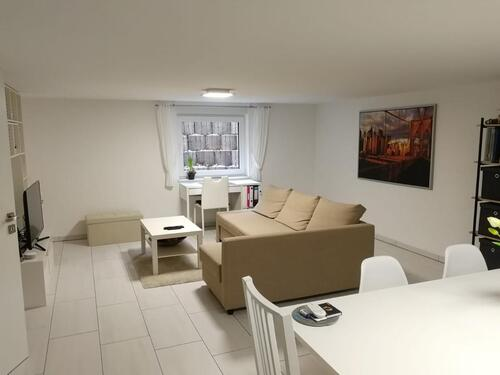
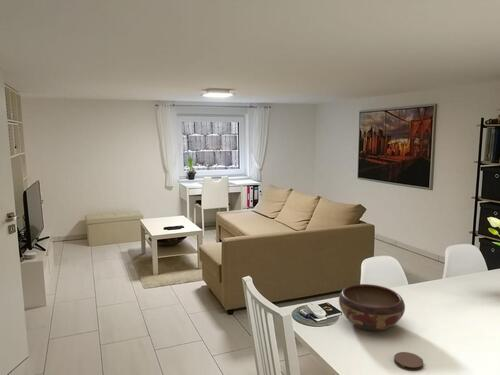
+ decorative bowl (370, 308)
+ coaster (408, 361)
